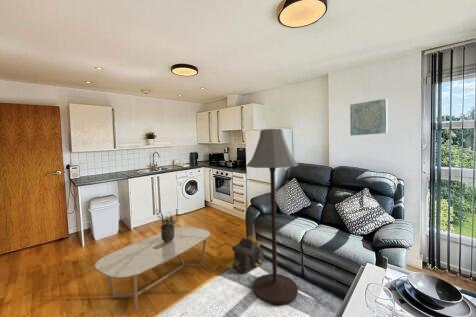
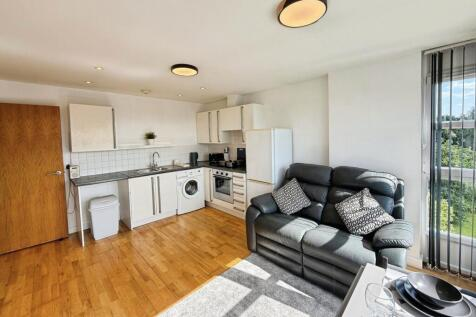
- potted plant (166, 224)
- backpack (248, 250)
- coffee table (161, 262)
- floor lamp (273, 210)
- wall art (367, 118)
